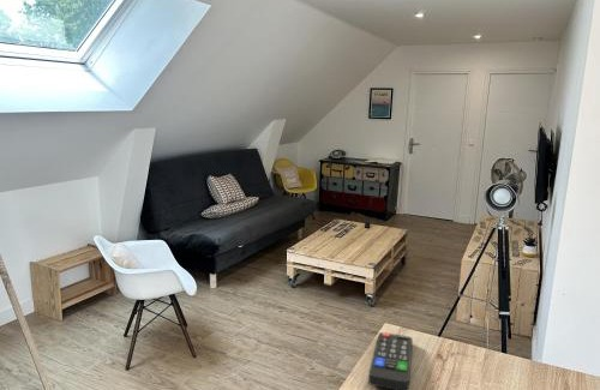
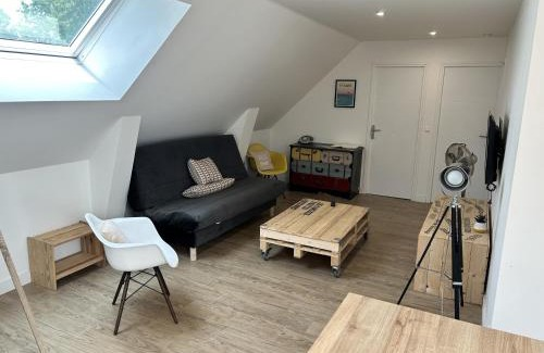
- remote control (391, 358)
